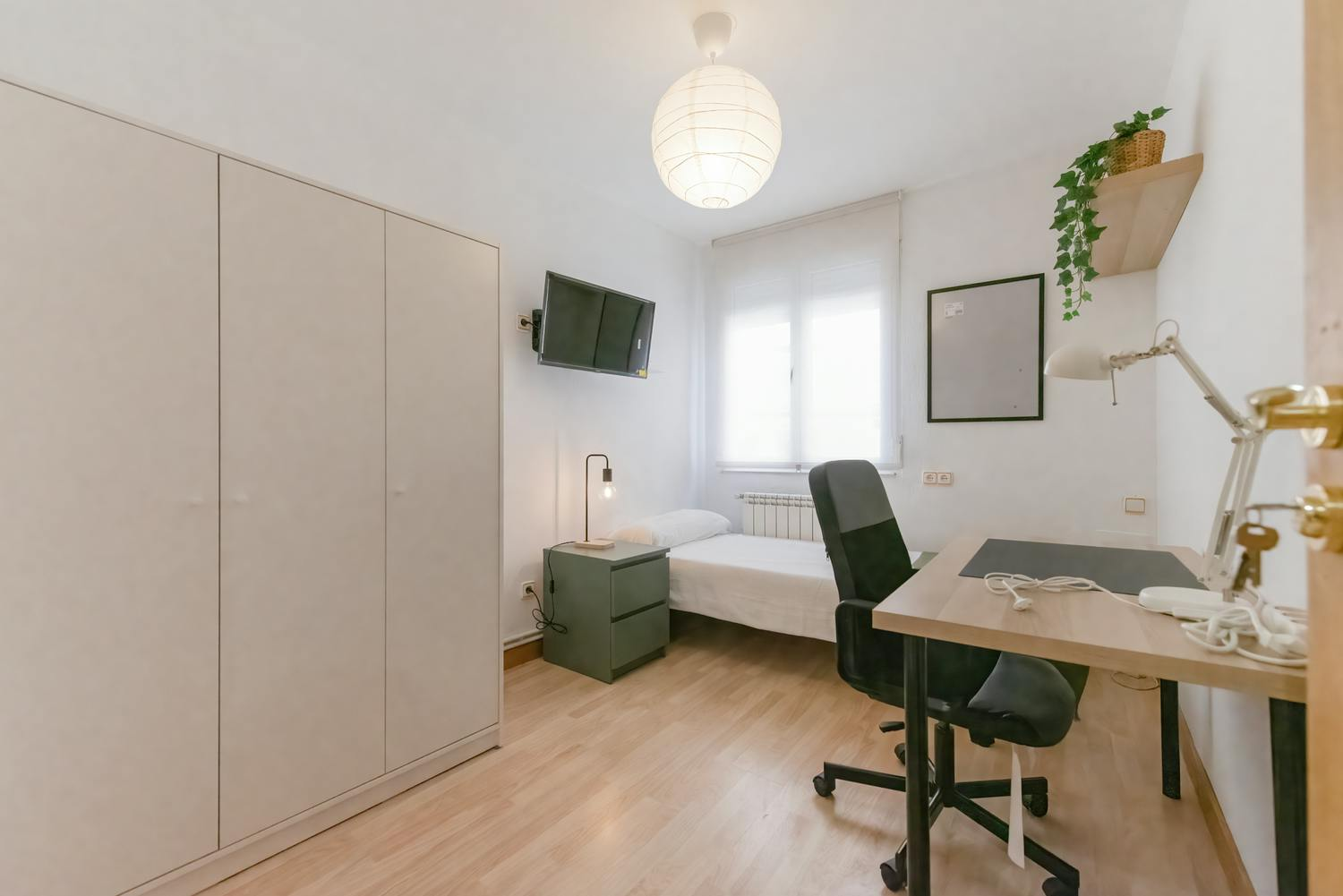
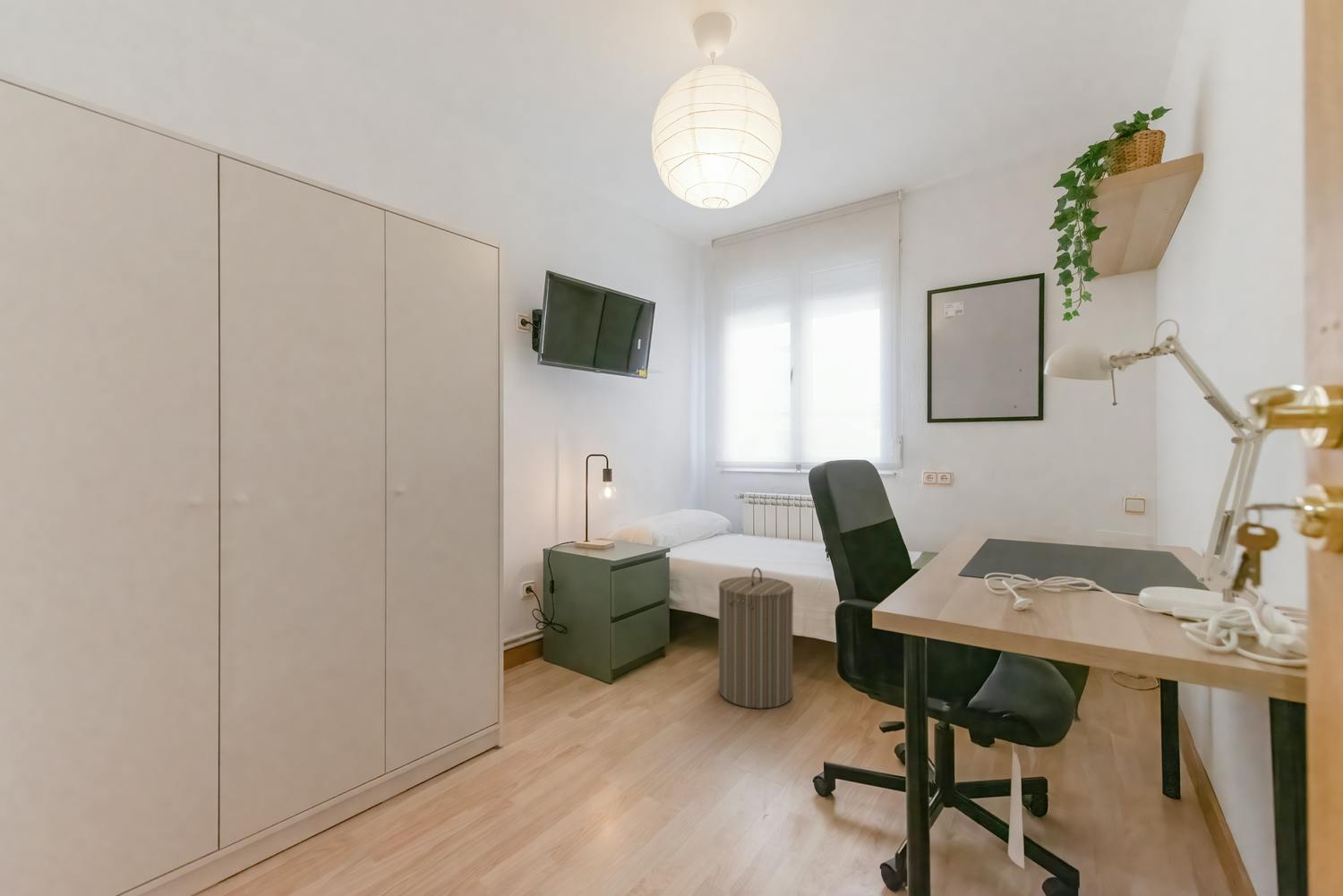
+ laundry hamper (755, 629)
